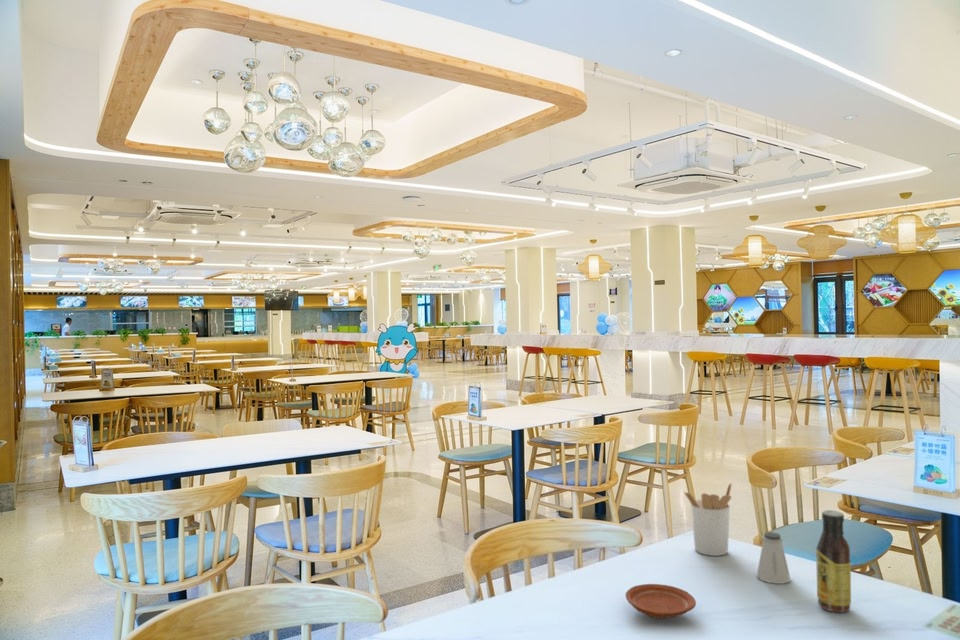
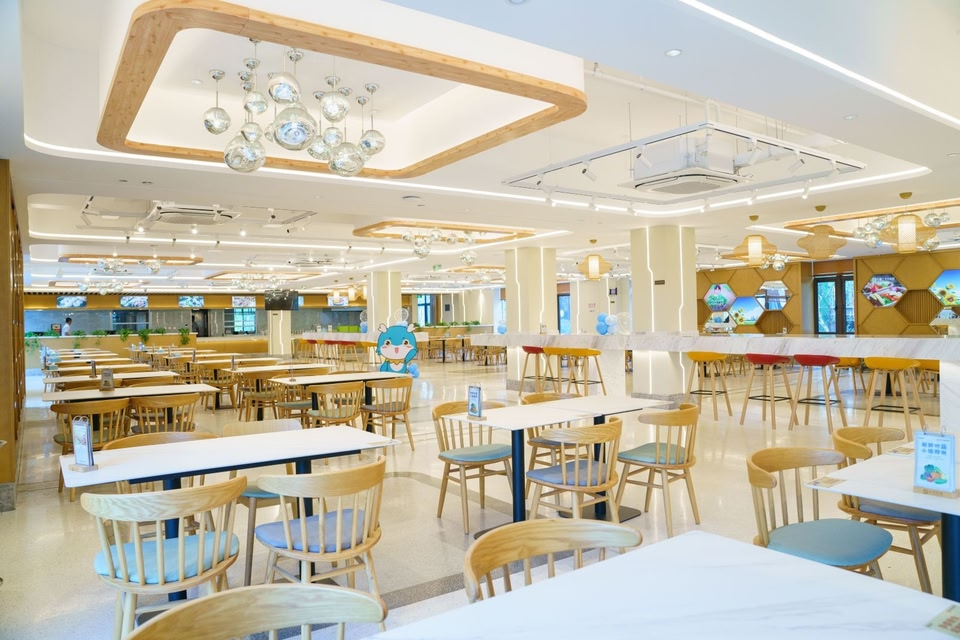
- saltshaker (772, 555)
- utensil holder (712, 519)
- sauce bottle (833, 559)
- plate (660, 604)
